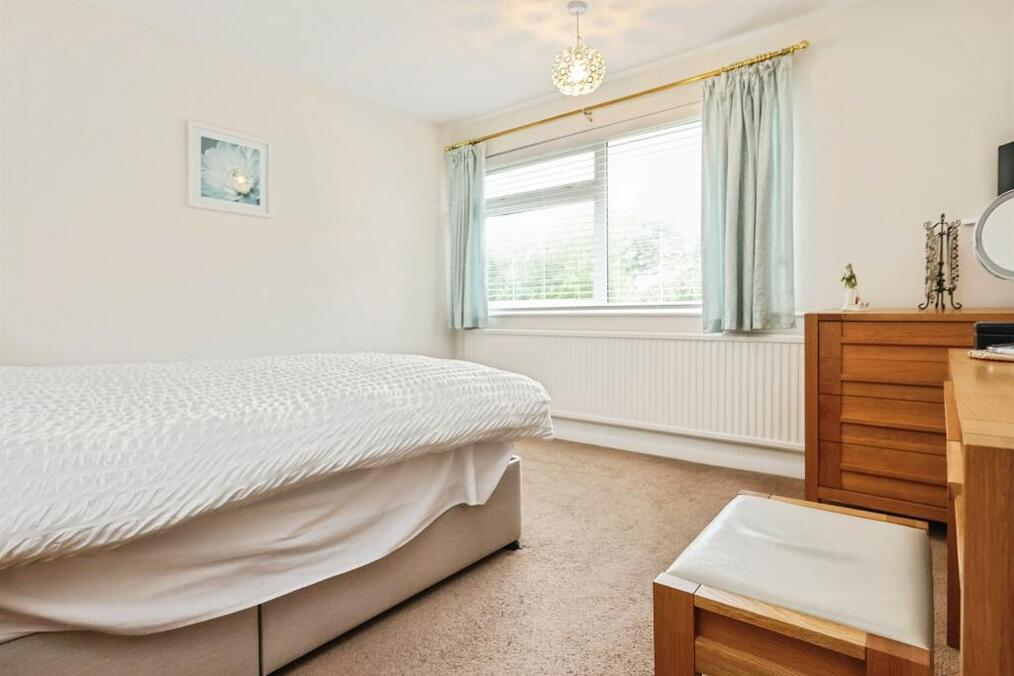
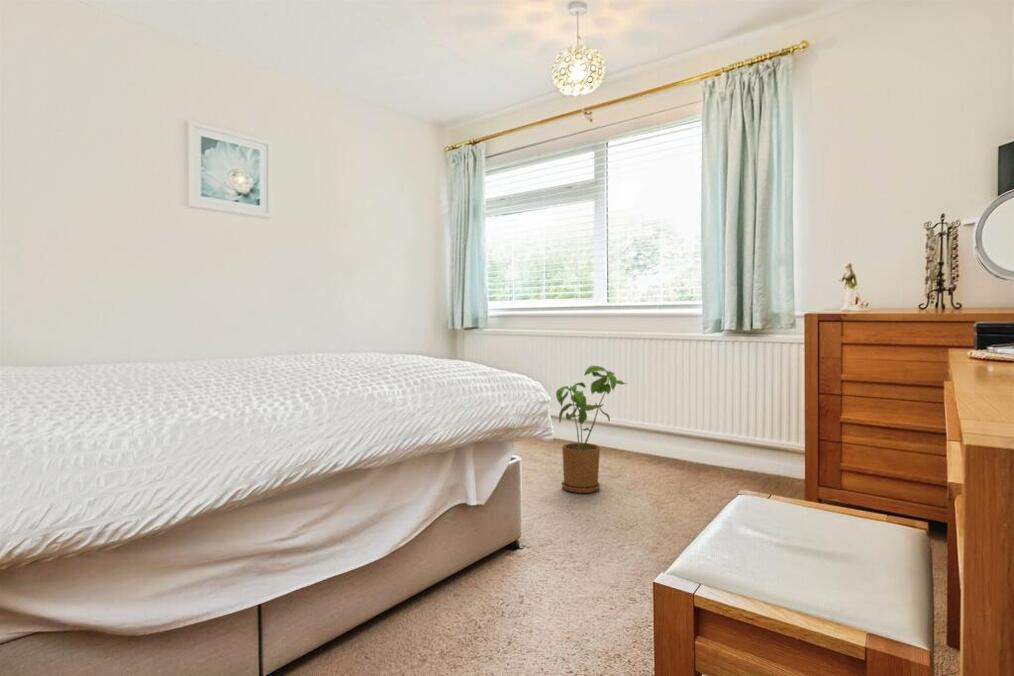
+ house plant (581, 427)
